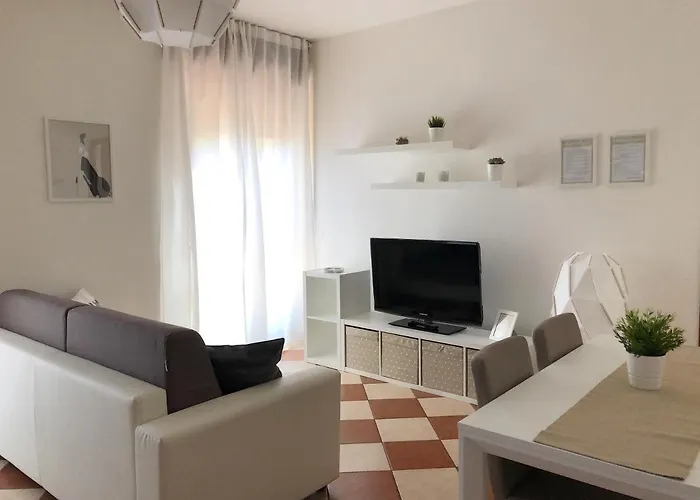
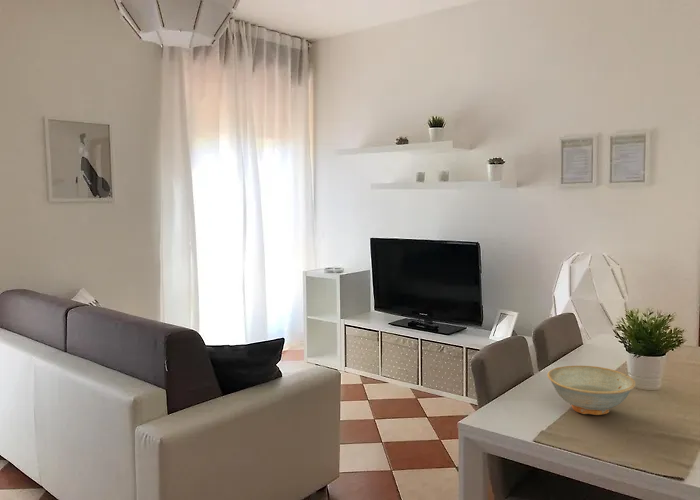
+ dish (589, 393)
